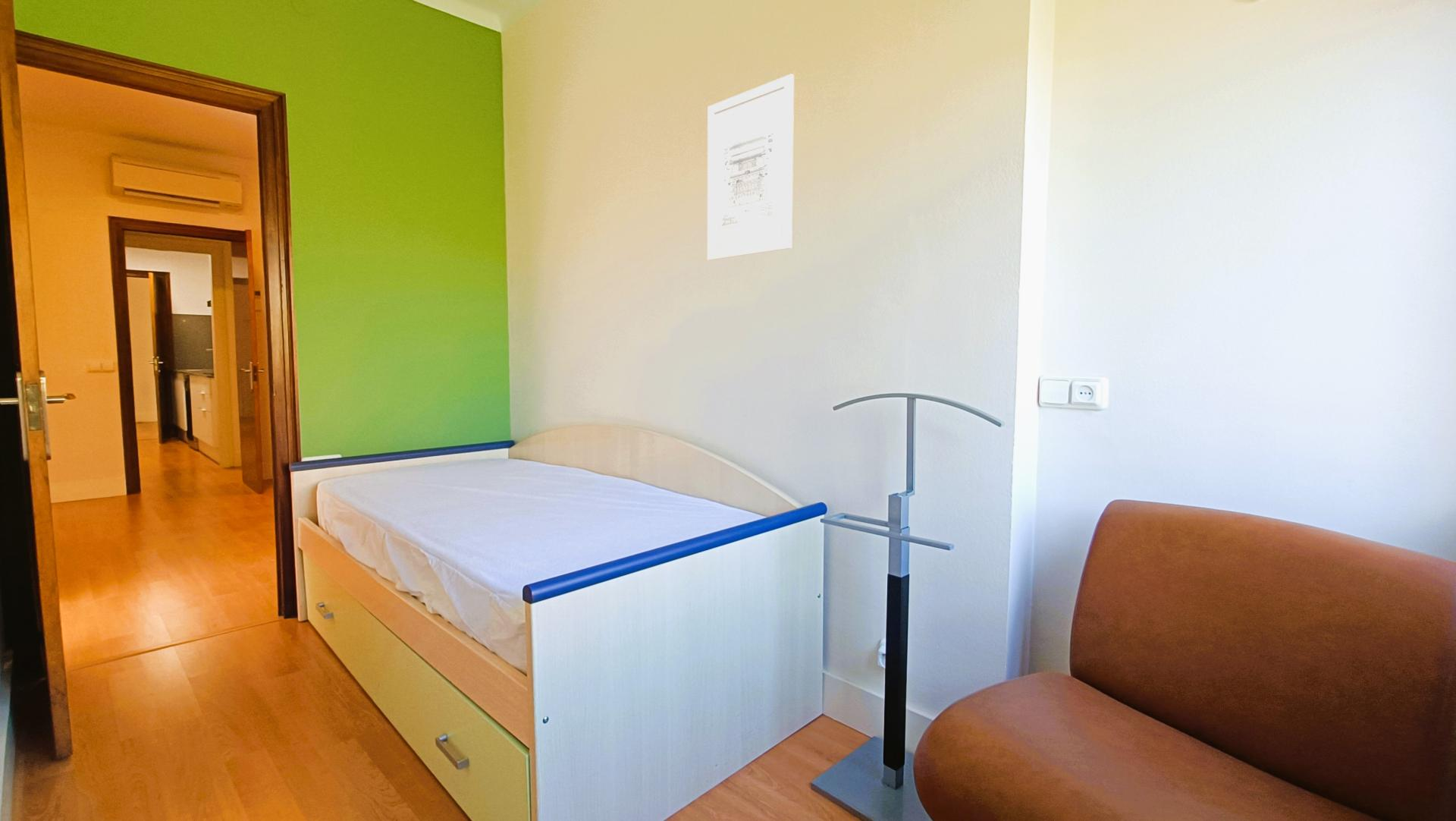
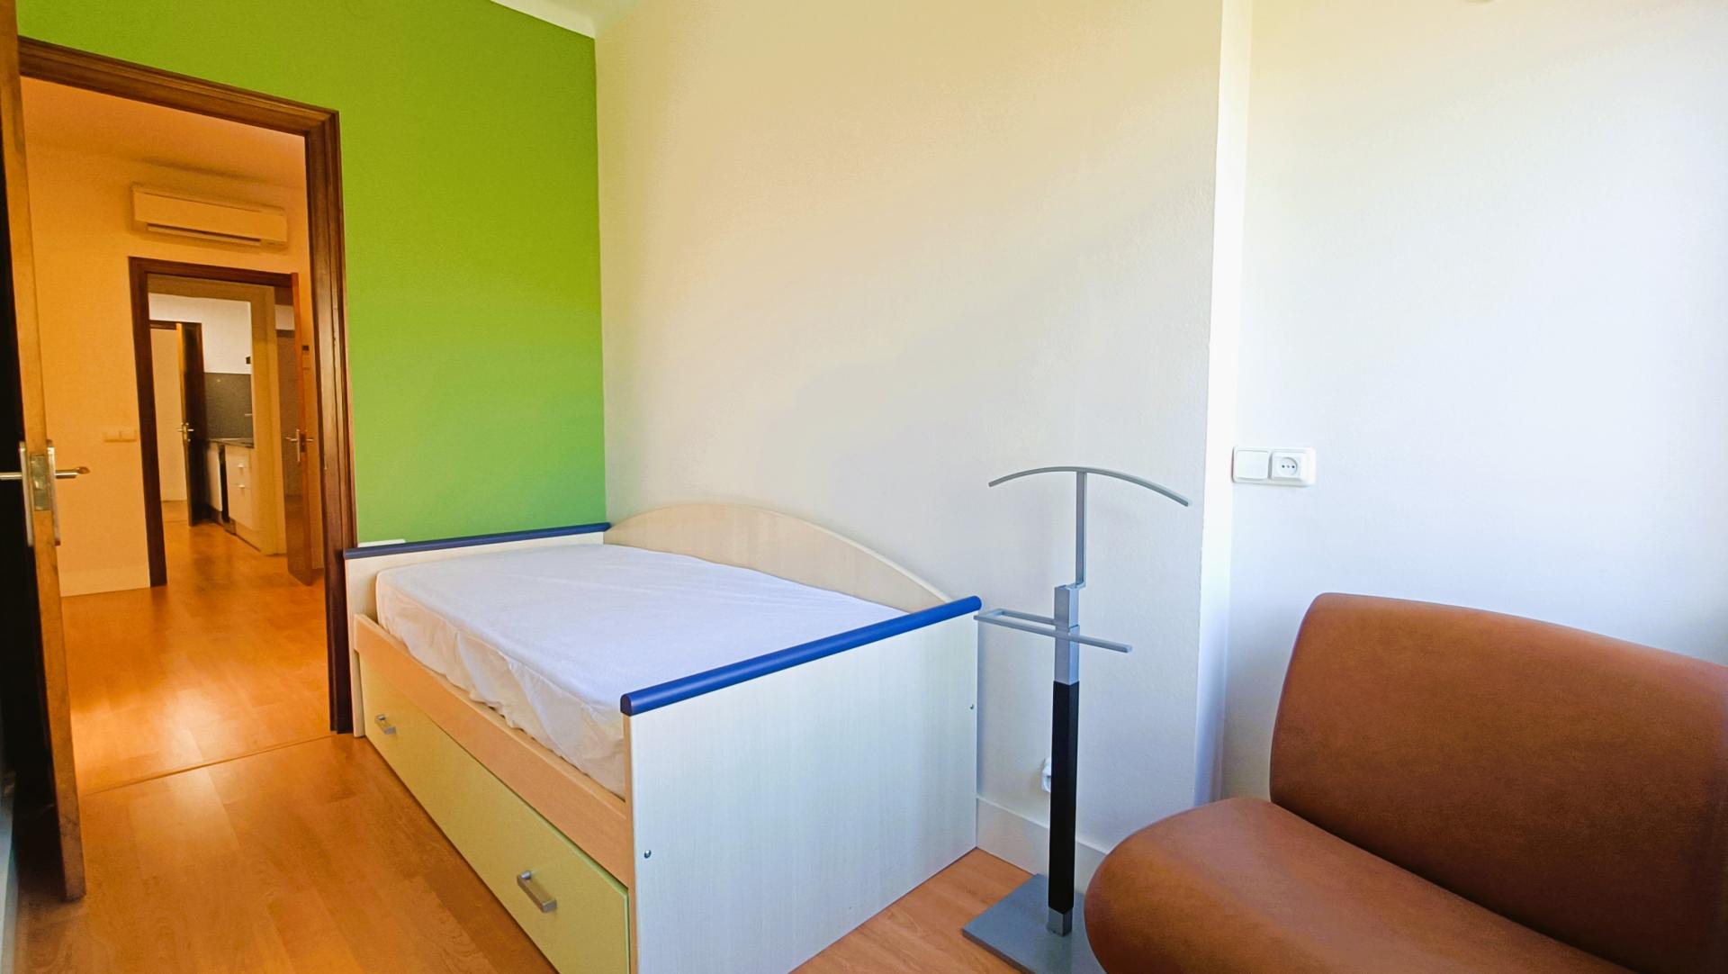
- wall art (747, 174)
